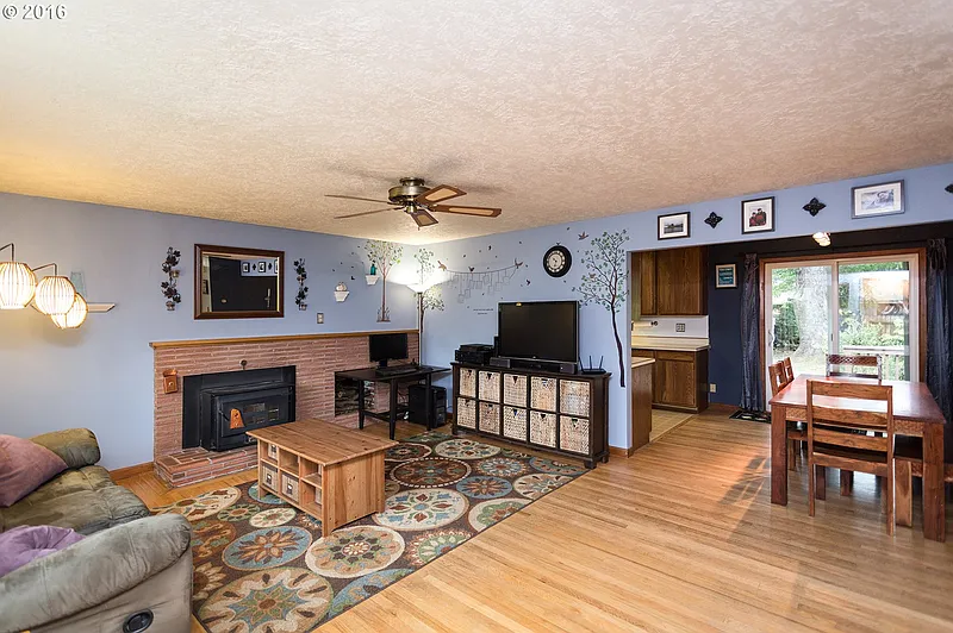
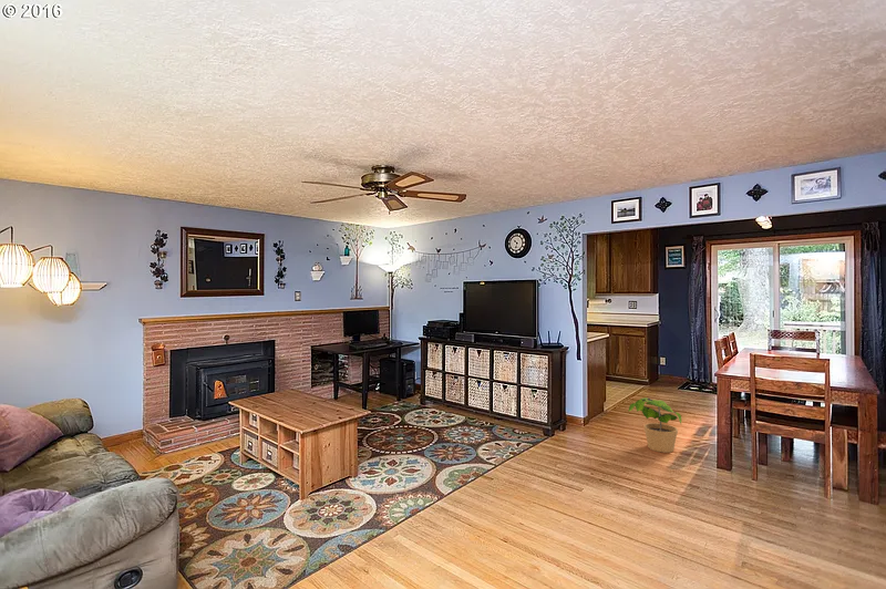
+ potted plant (650, 423)
